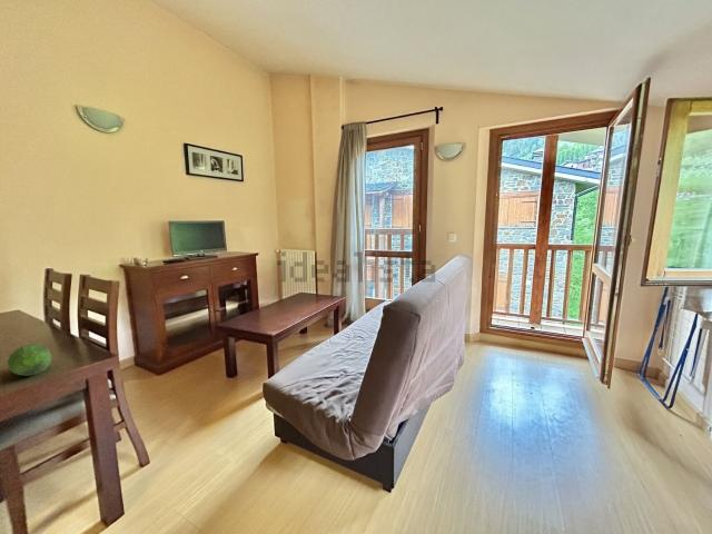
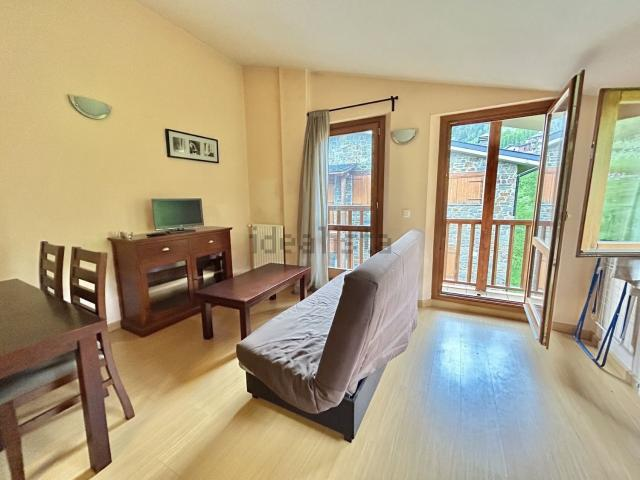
- fruit (30, 358)
